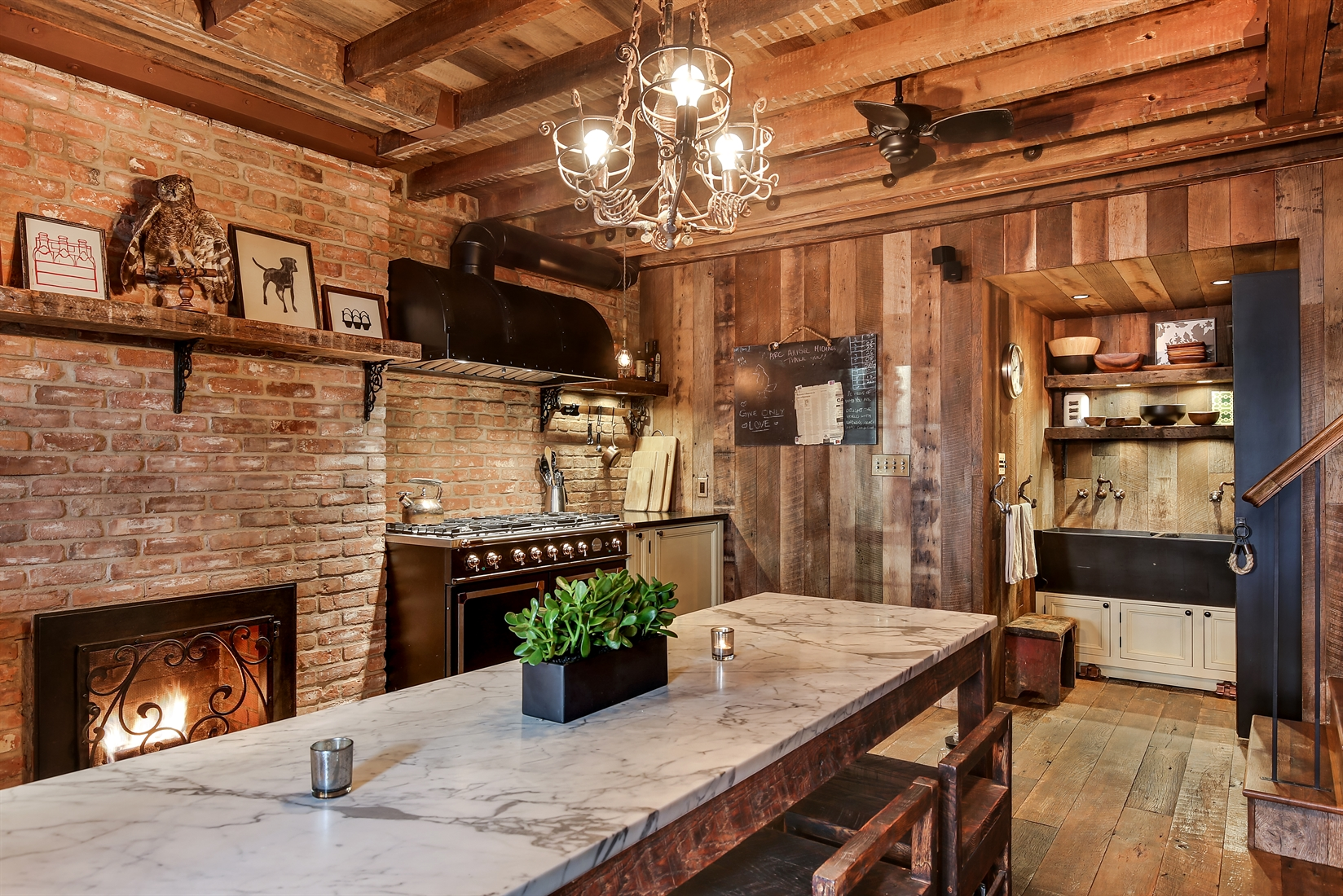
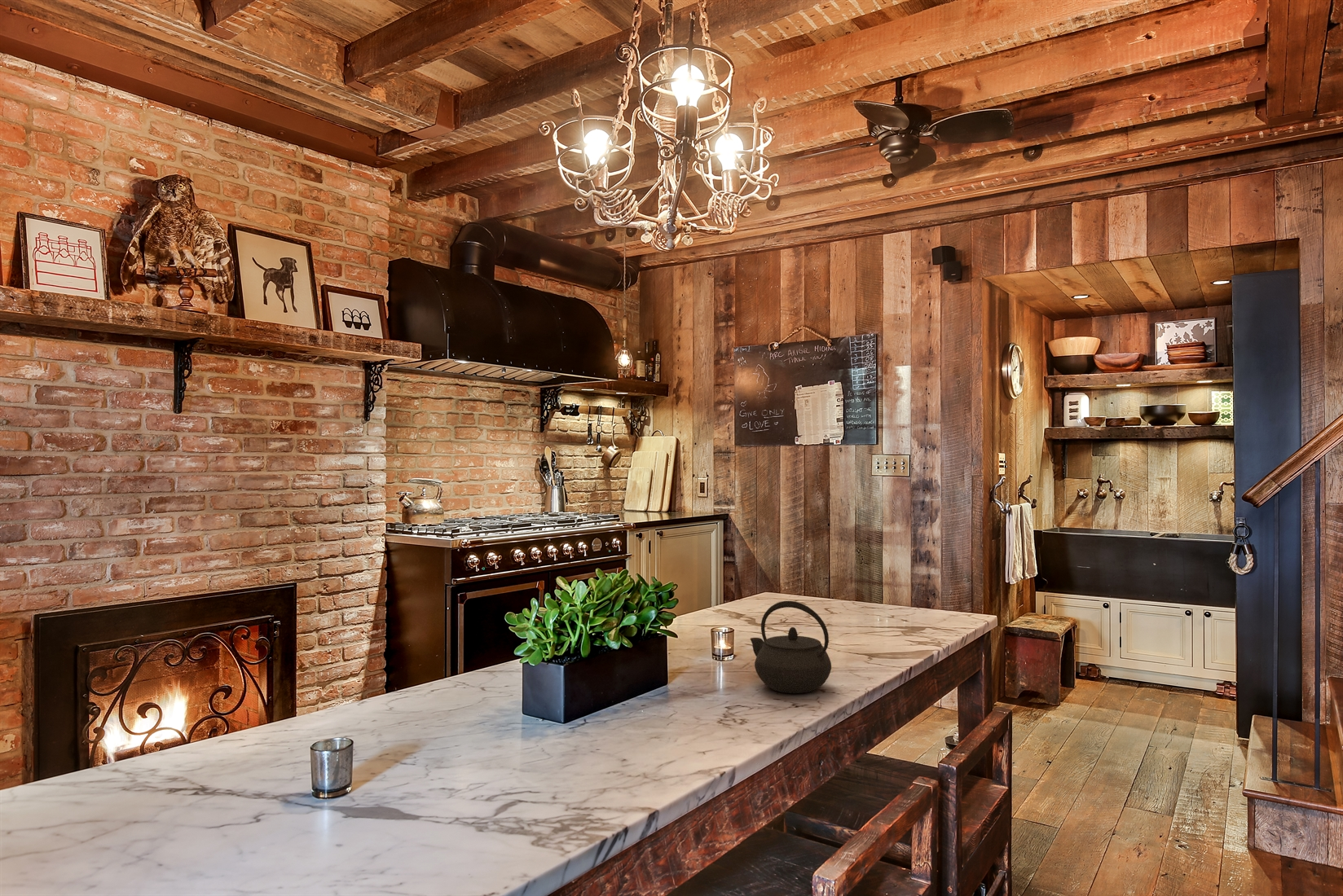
+ kettle (788, 643)
